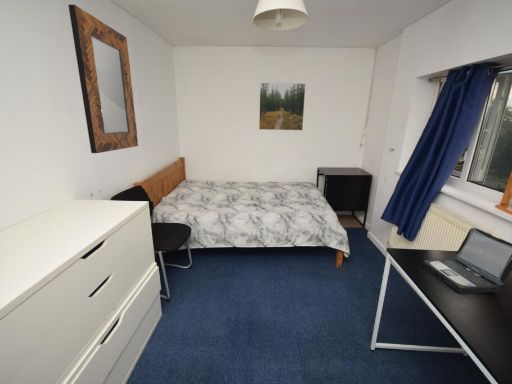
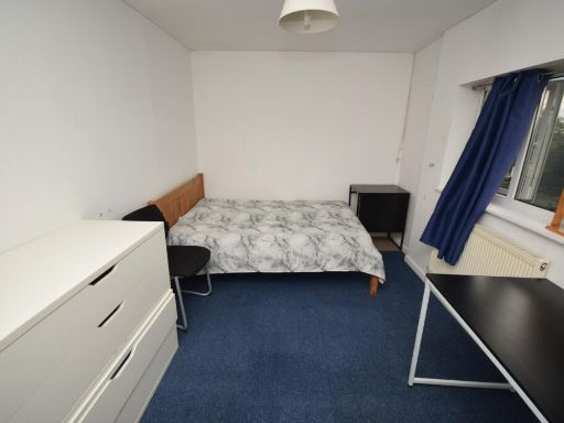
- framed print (281, 107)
- laptop (468, 257)
- home mirror (110, 90)
